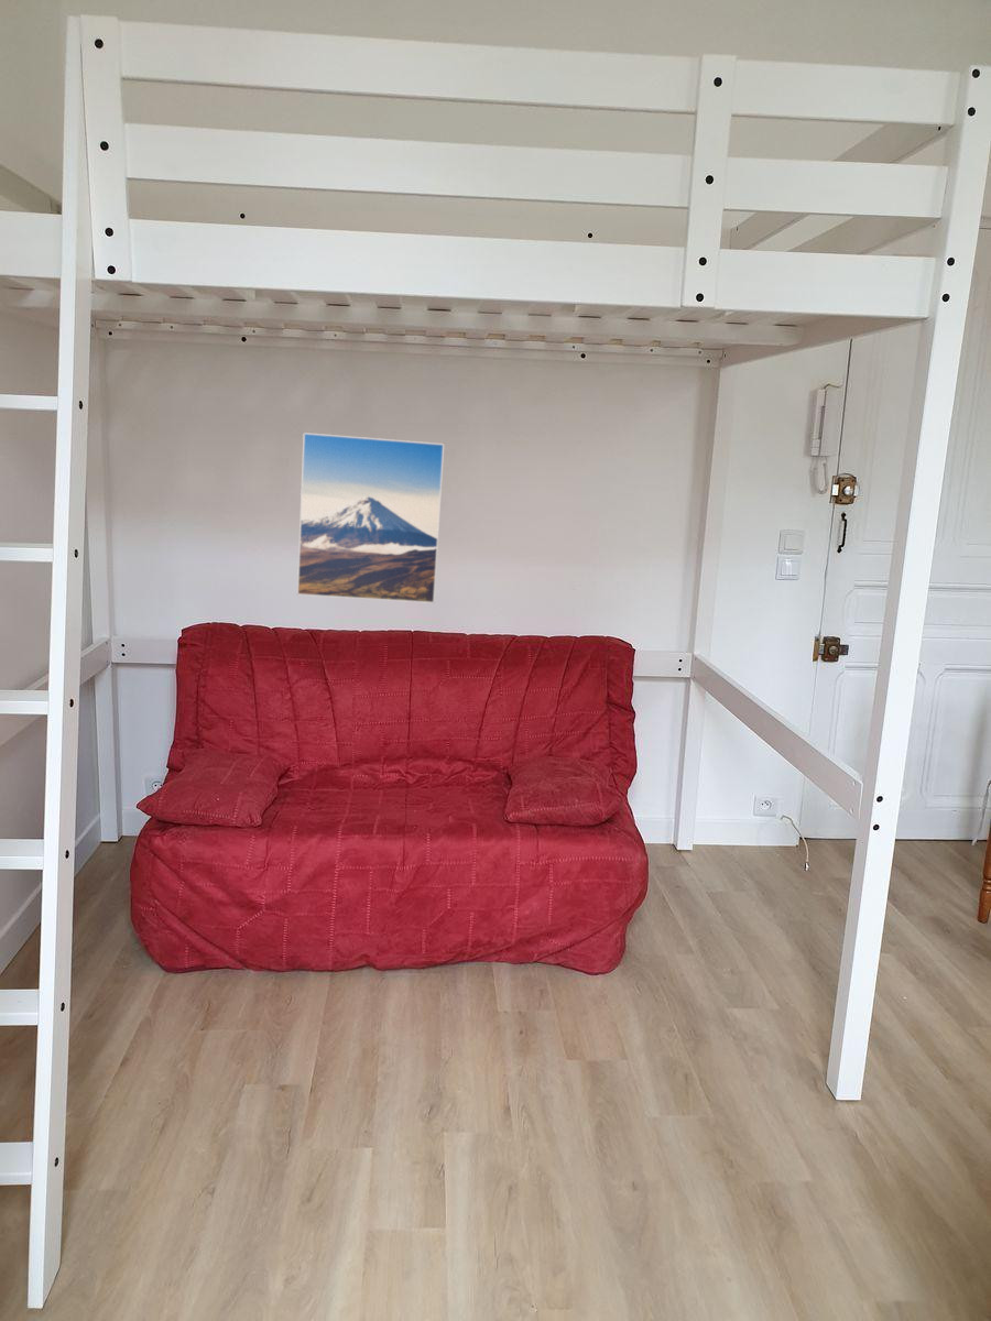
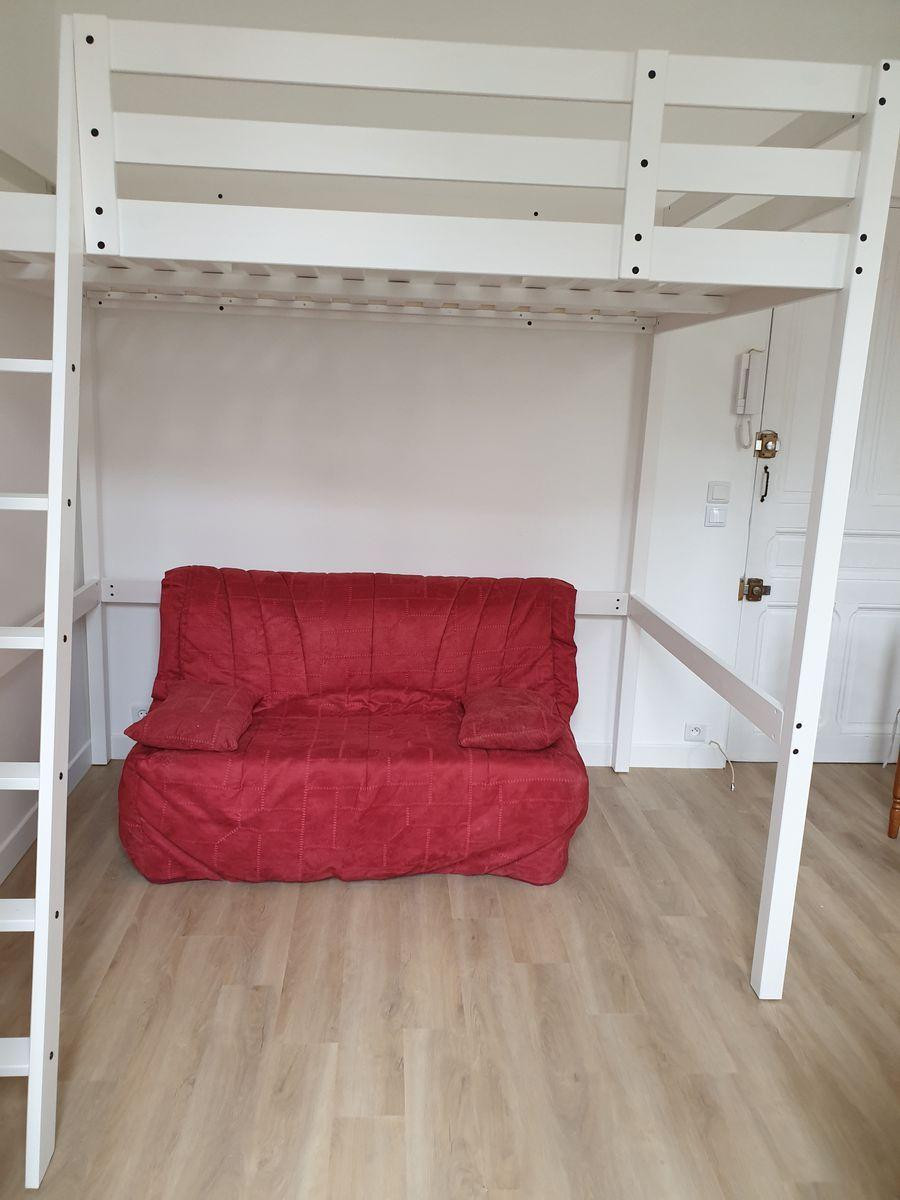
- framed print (370, 520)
